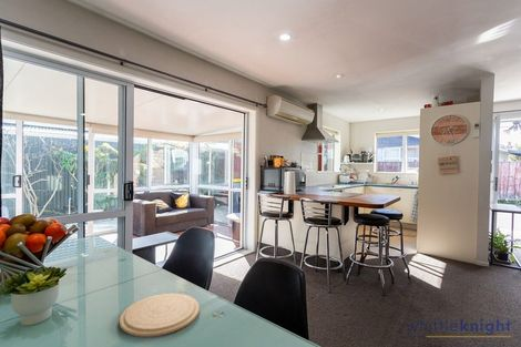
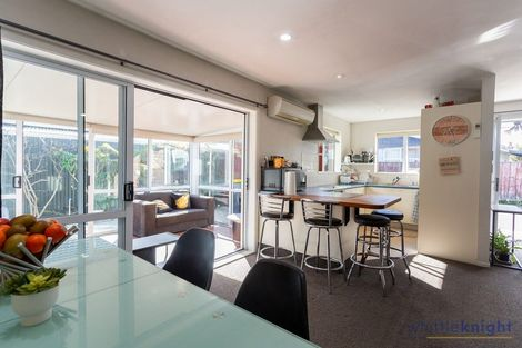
- plate (161, 310)
